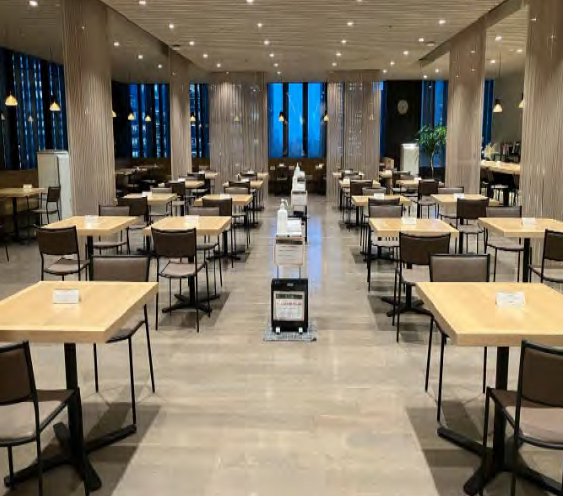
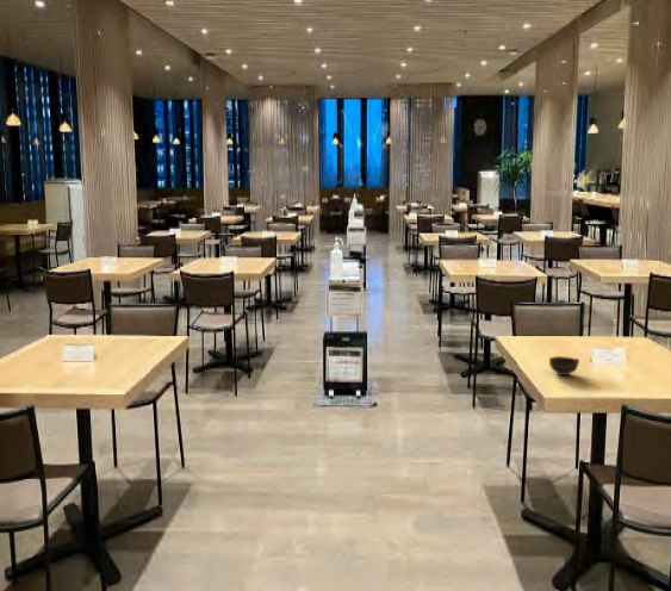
+ cup (565, 366)
